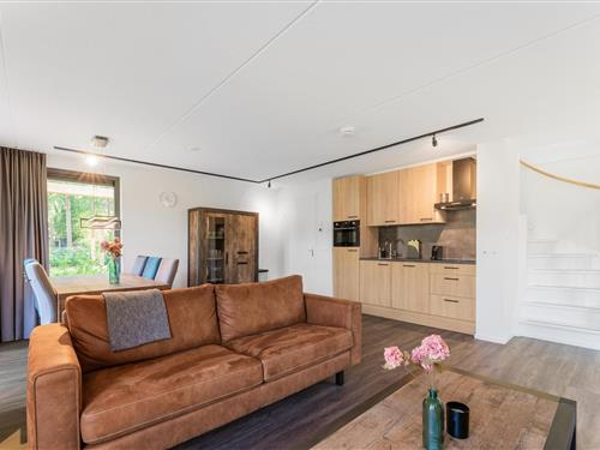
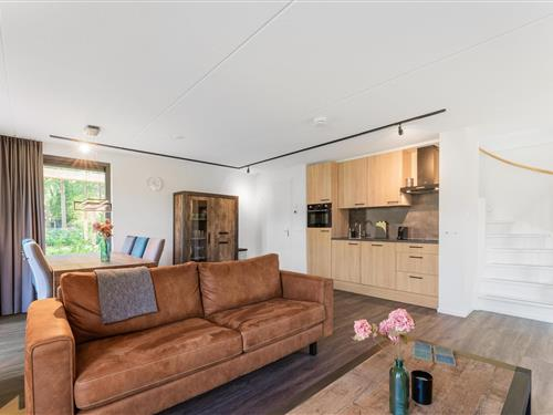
+ drink coaster (430, 353)
